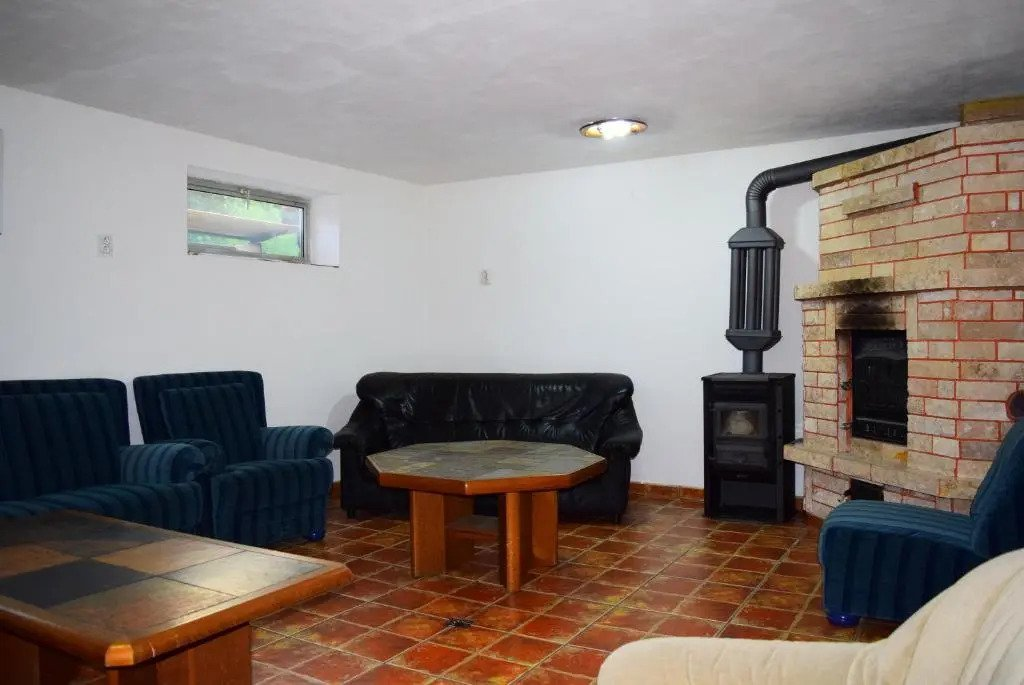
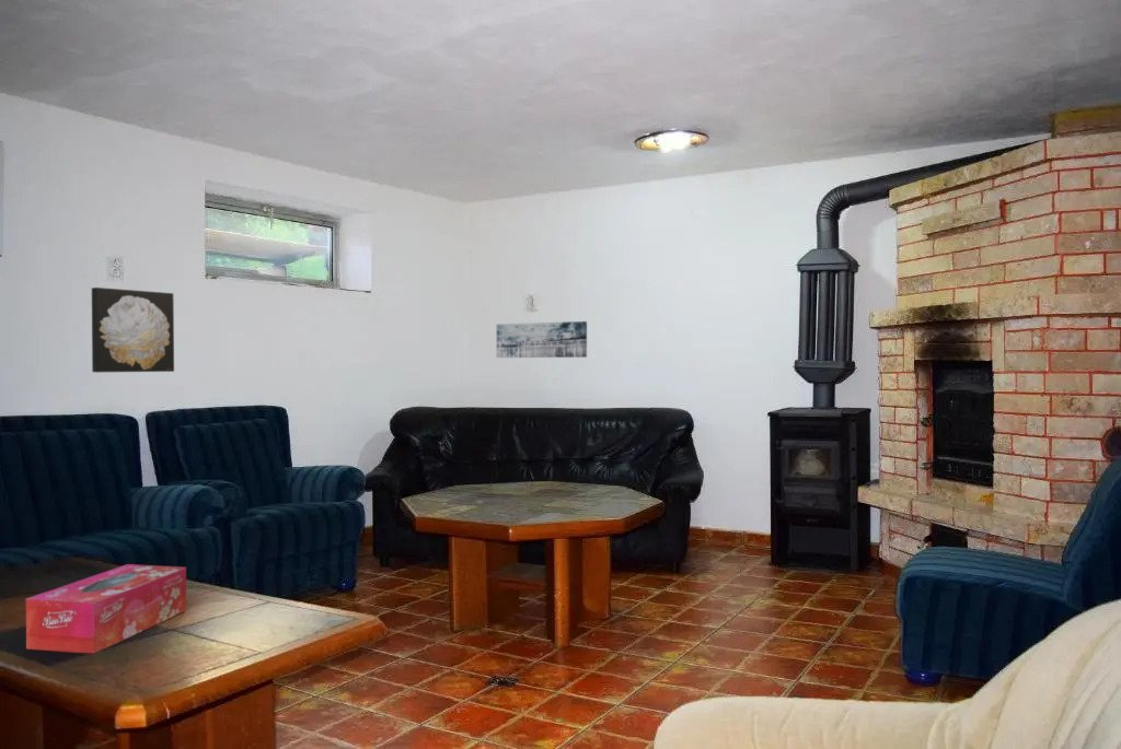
+ wall art (134, 331)
+ tissue box (112, 605)
+ wall art (540, 340)
